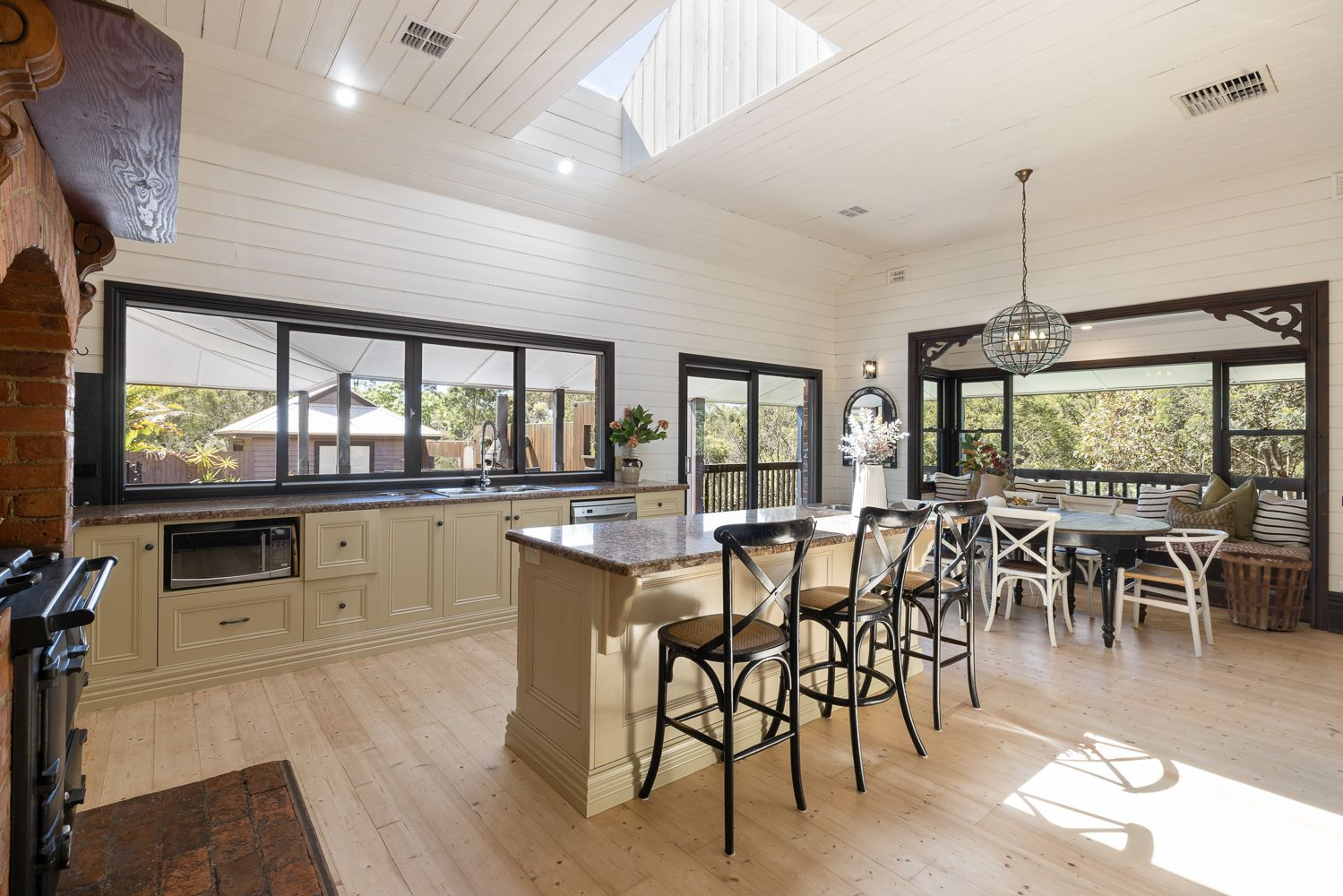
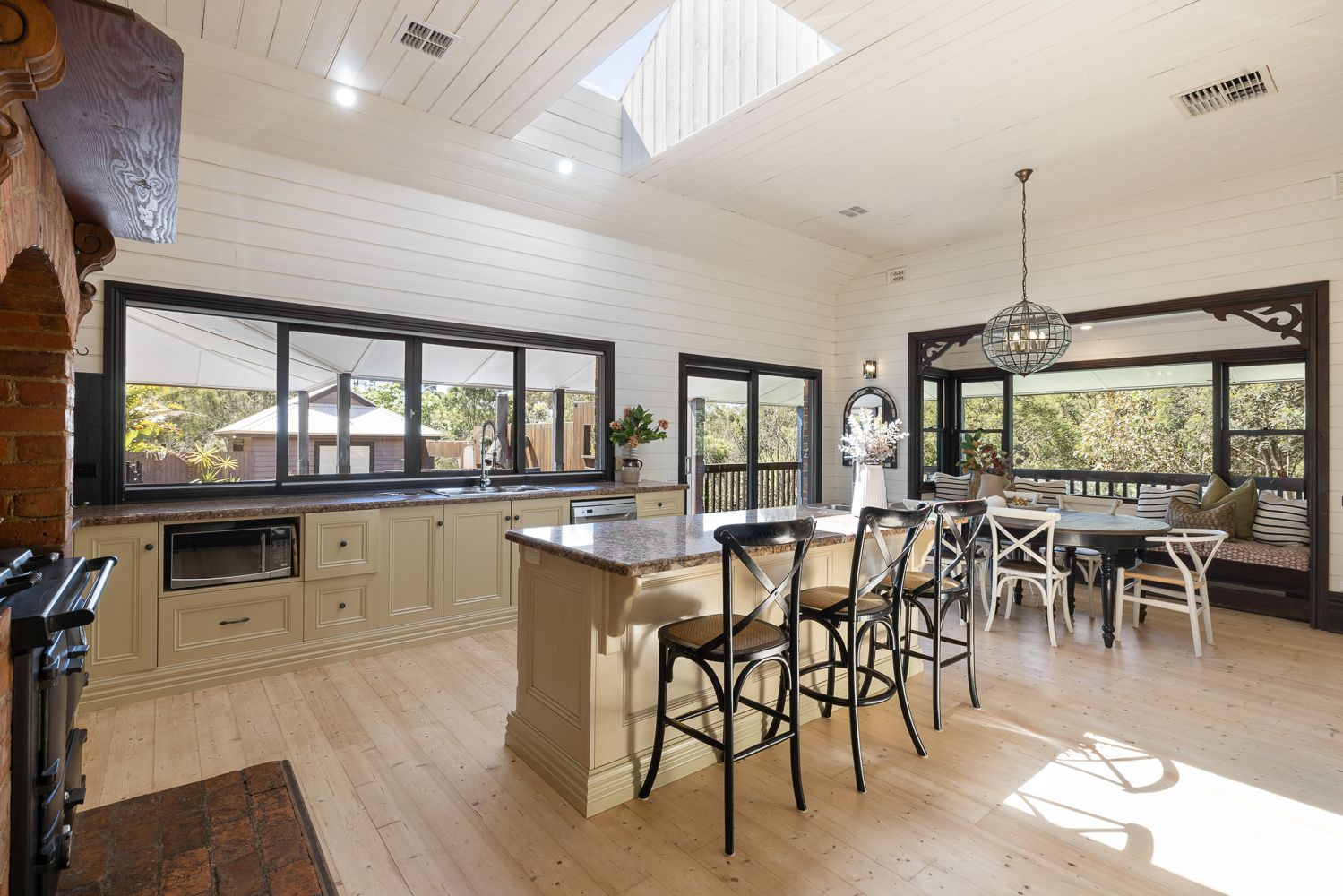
- basket (1263, 590)
